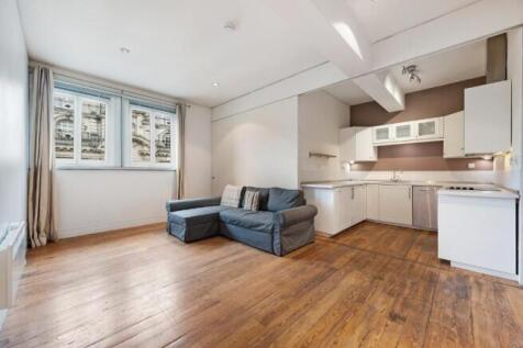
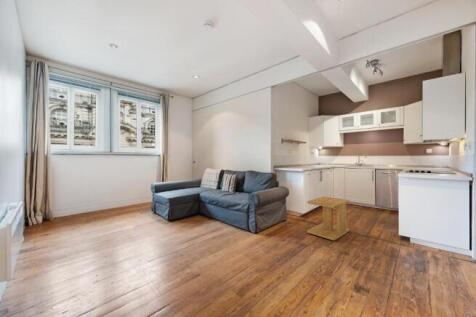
+ side table (328, 216)
